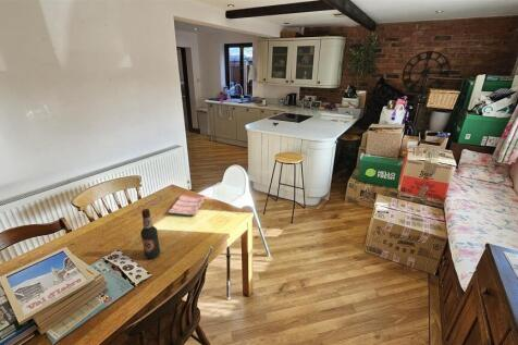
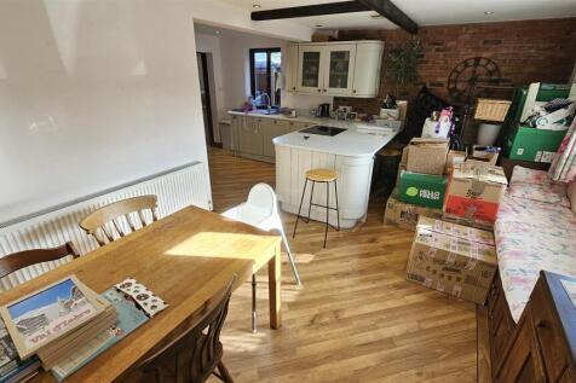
- dish towel (187, 204)
- bottle (149, 233)
